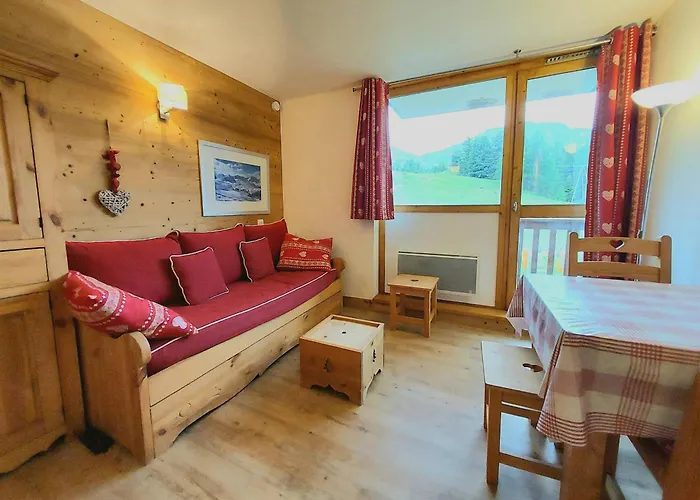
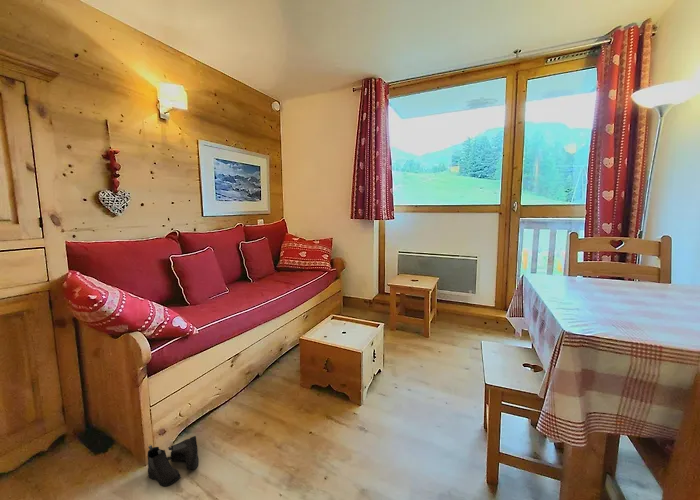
+ boots (178, 451)
